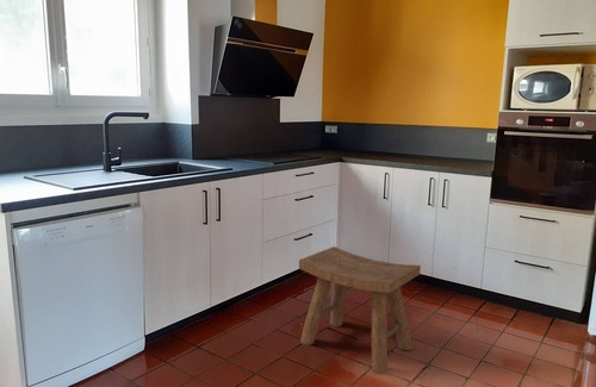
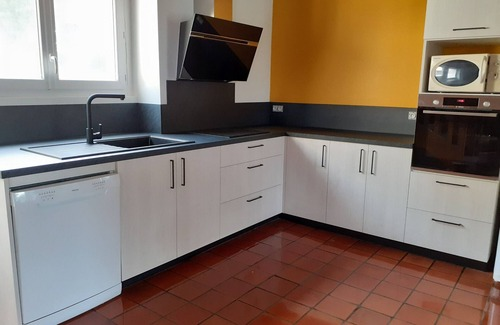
- stool (343, 304)
